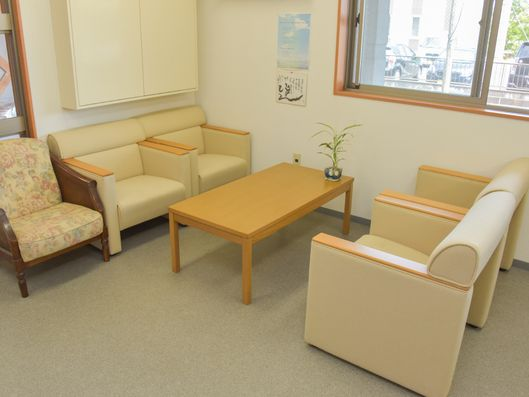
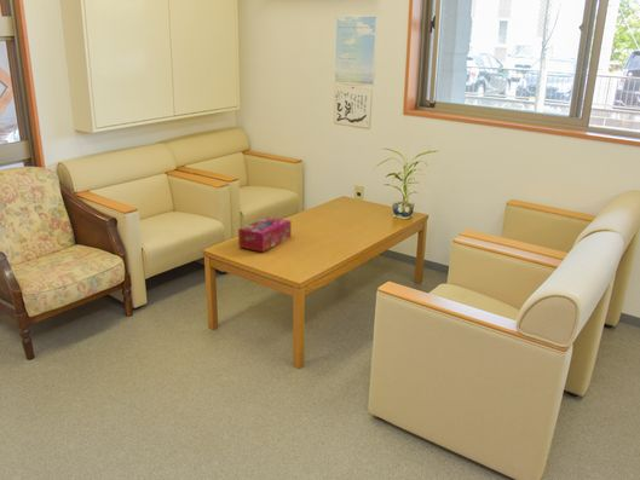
+ tissue box (265, 233)
